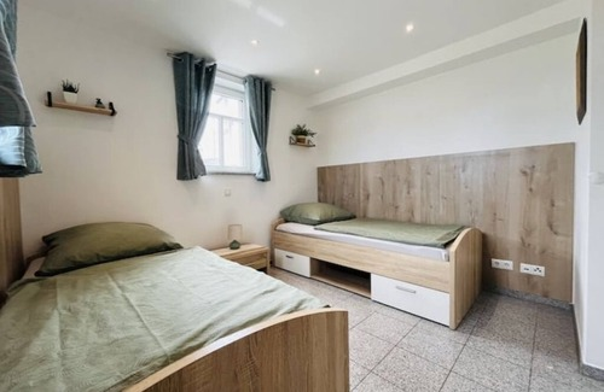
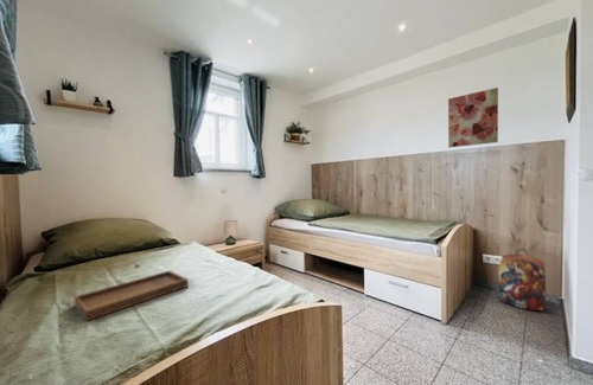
+ backpack (521, 277)
+ tray (135, 280)
+ wall art (471, 118)
